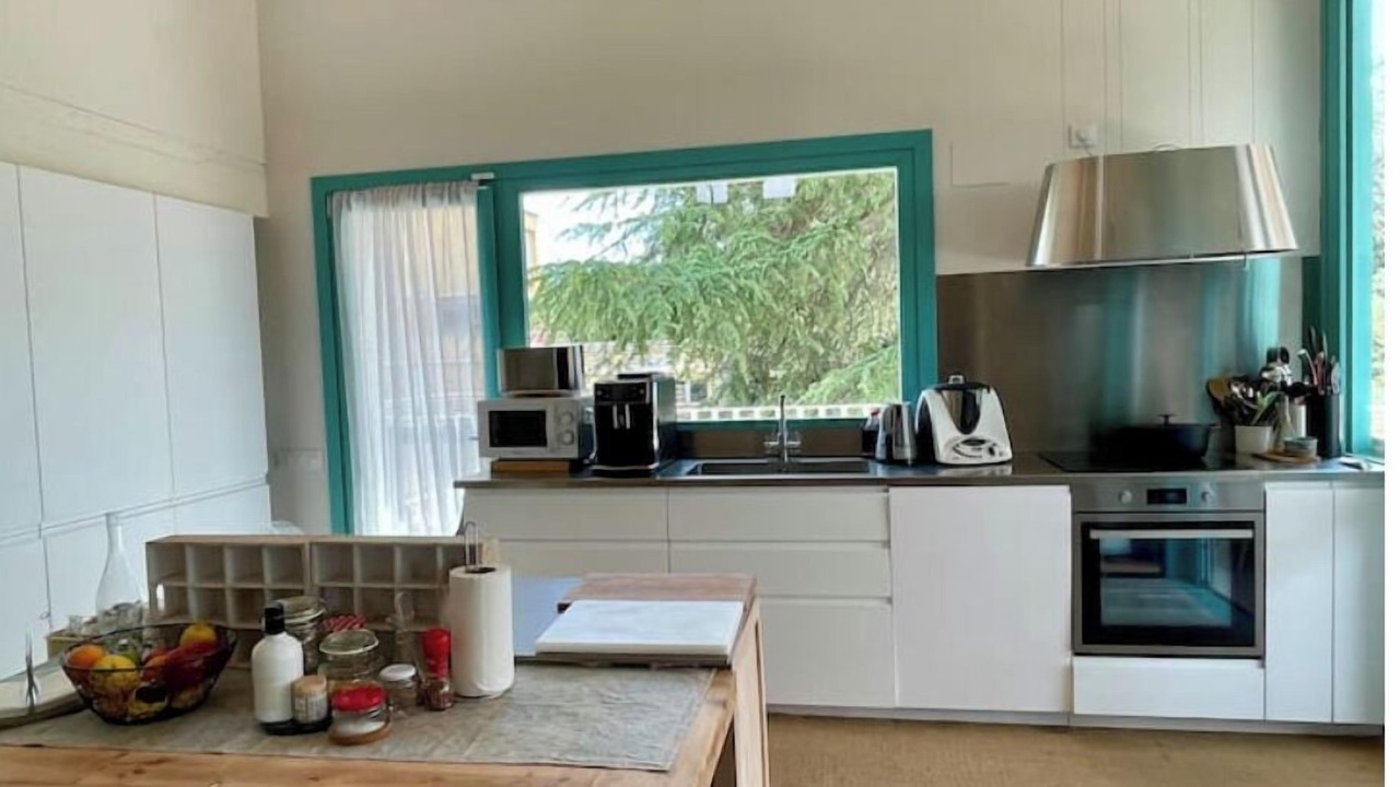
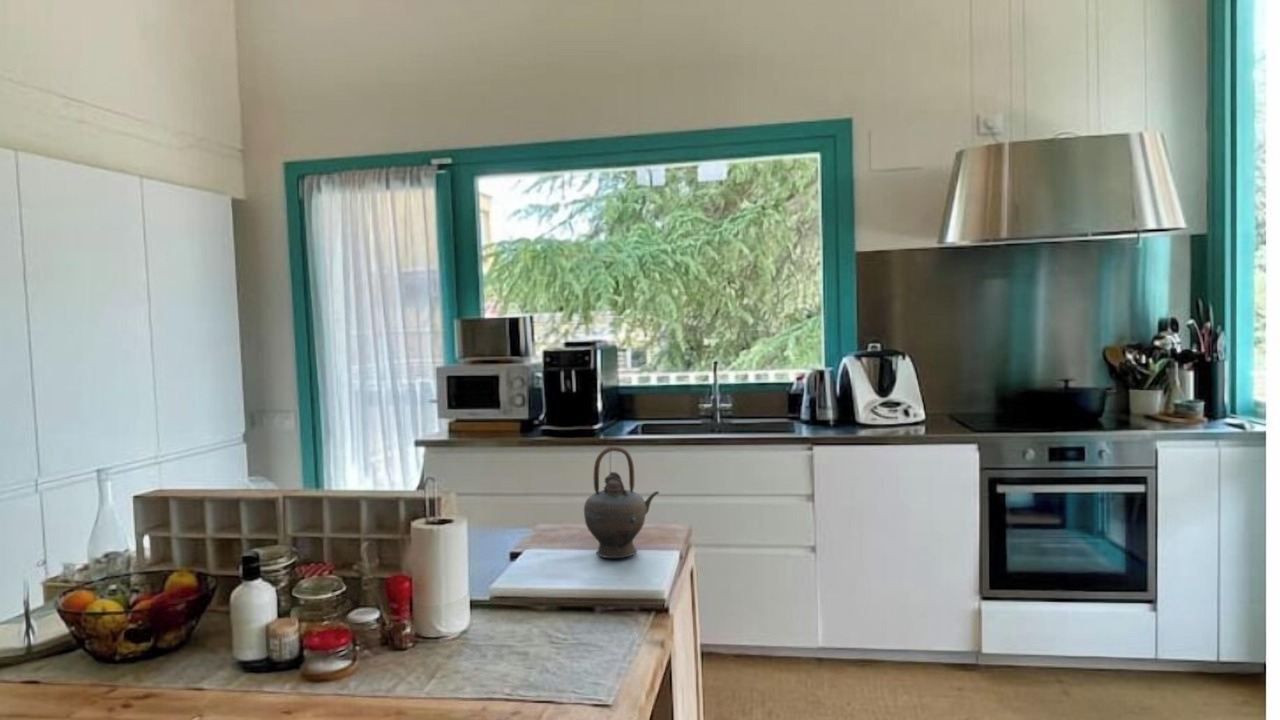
+ teapot (621, 500)
